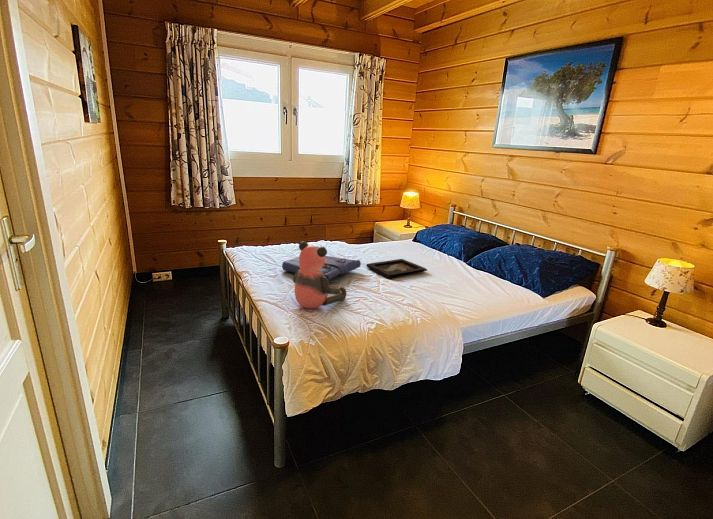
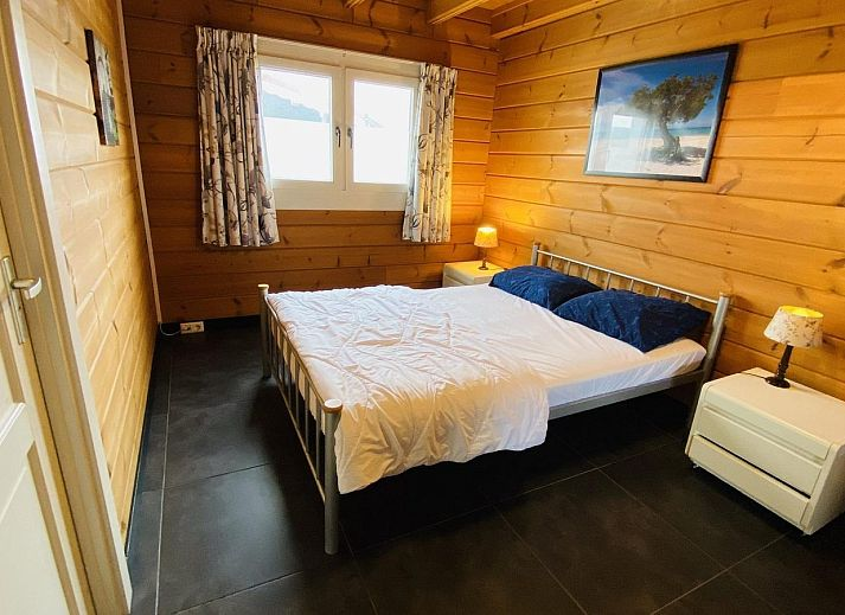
- decorative tray (396, 268)
- tote bag (323, 266)
- bear (319, 273)
